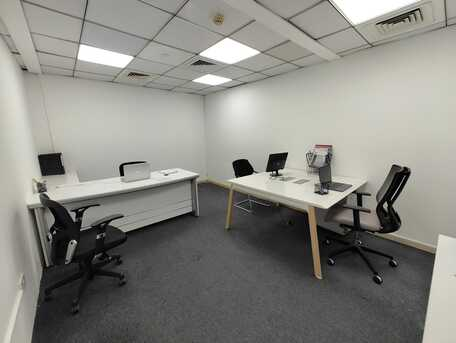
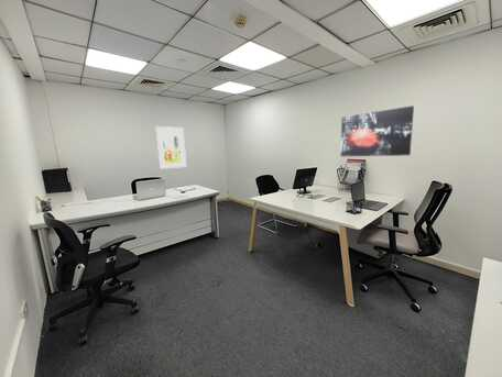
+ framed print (172, 147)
+ wall art (372, 134)
